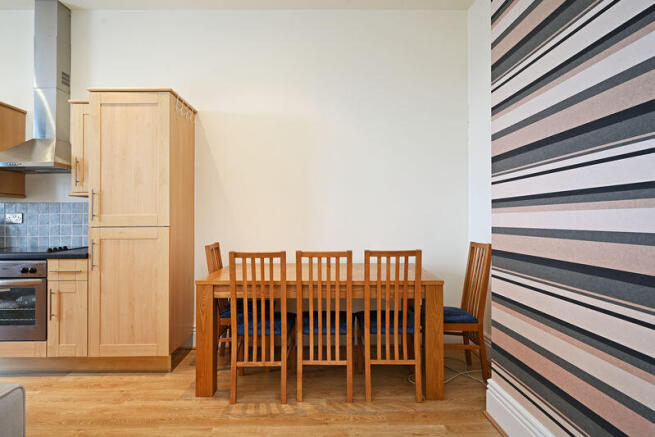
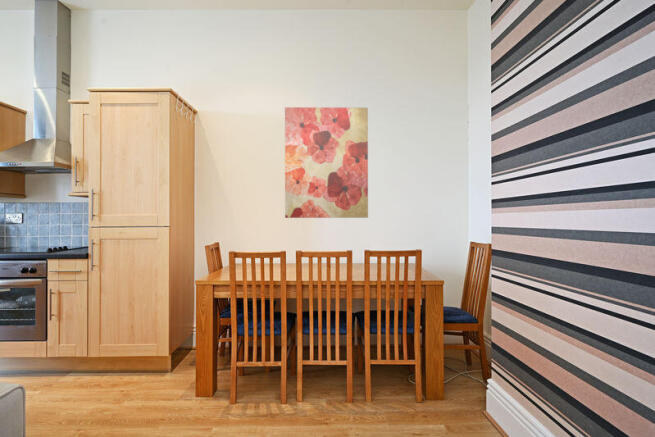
+ wall art (326, 162)
